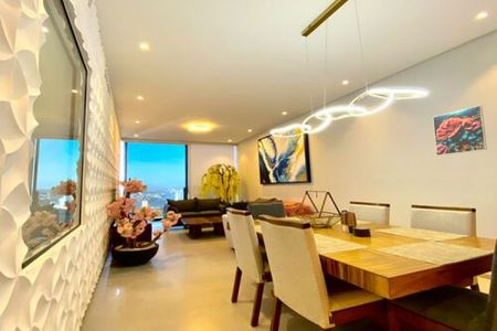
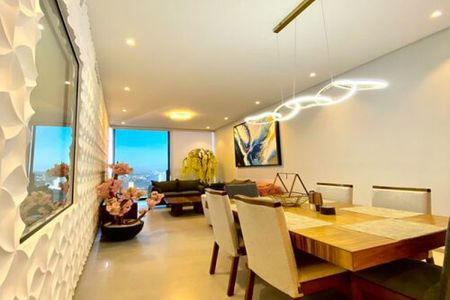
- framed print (457, 131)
